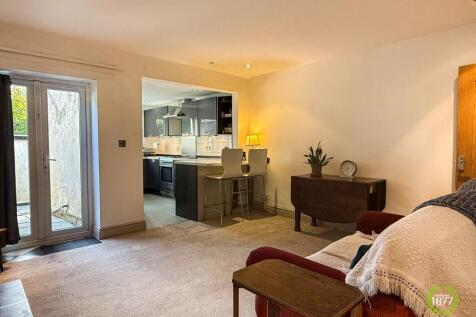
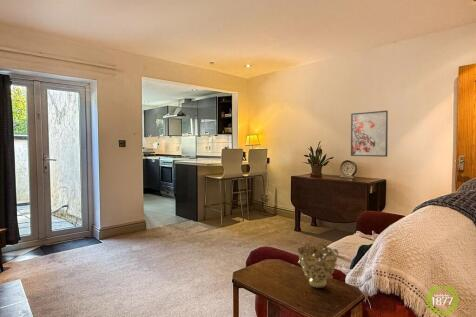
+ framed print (368, 134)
+ decorative bowl (317, 266)
